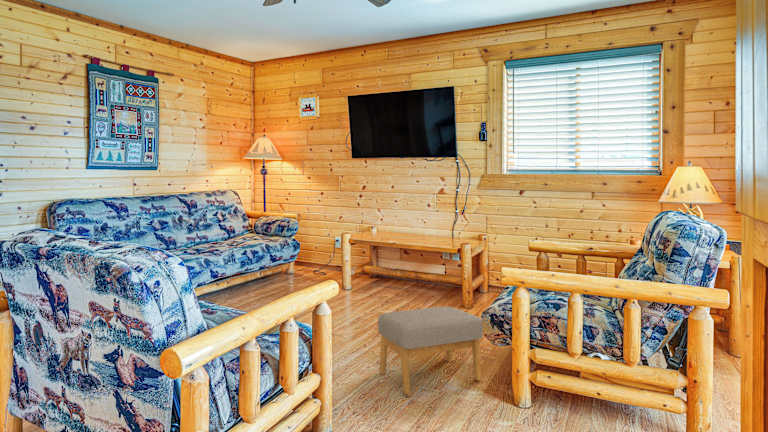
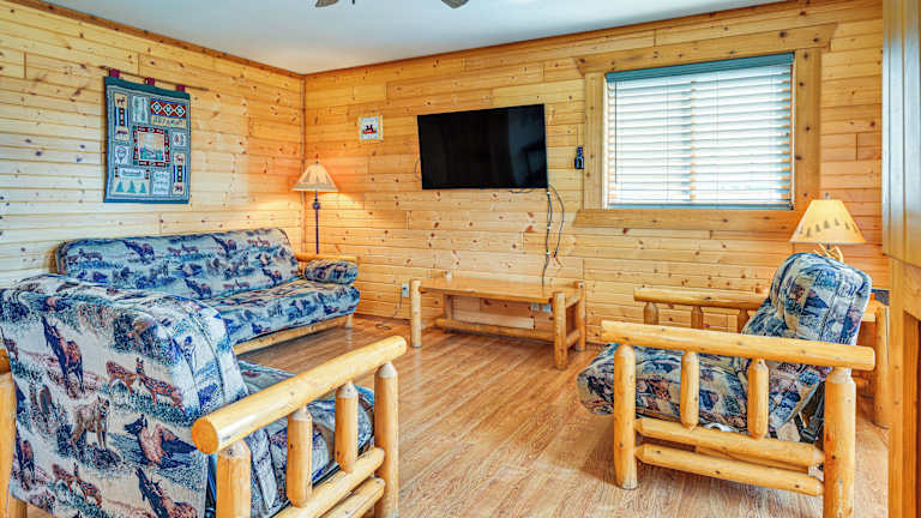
- footstool (429, 345)
